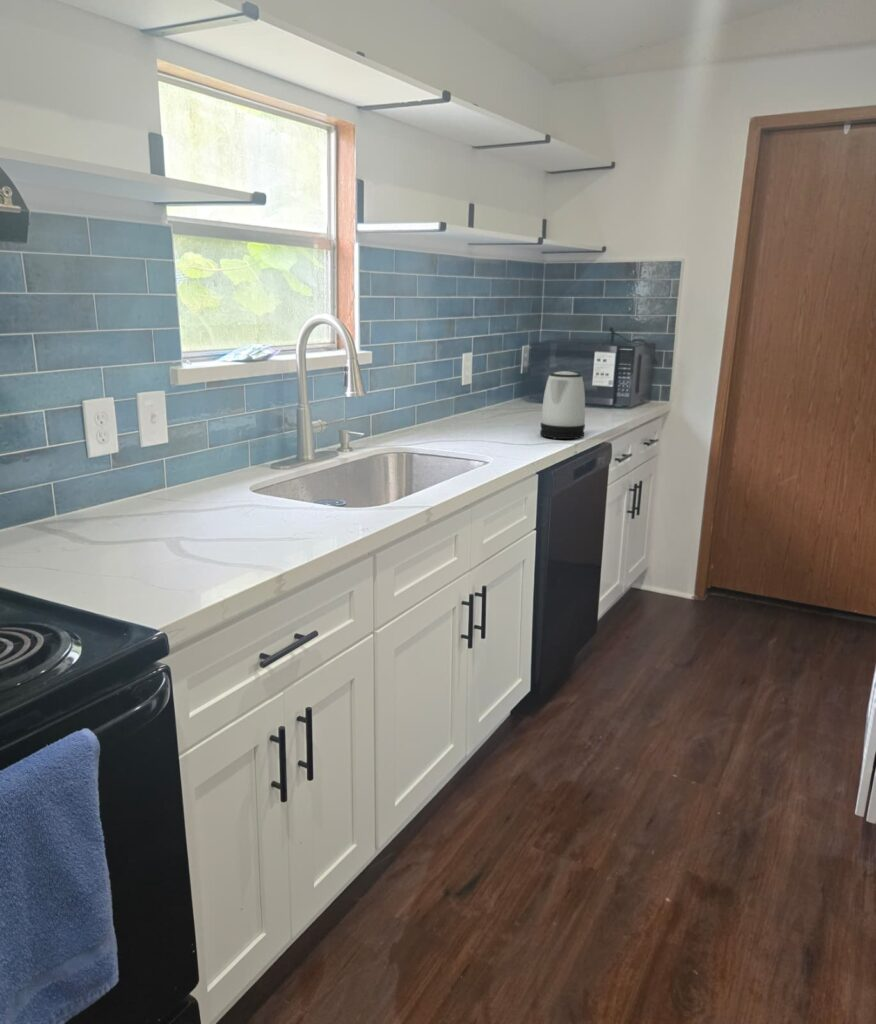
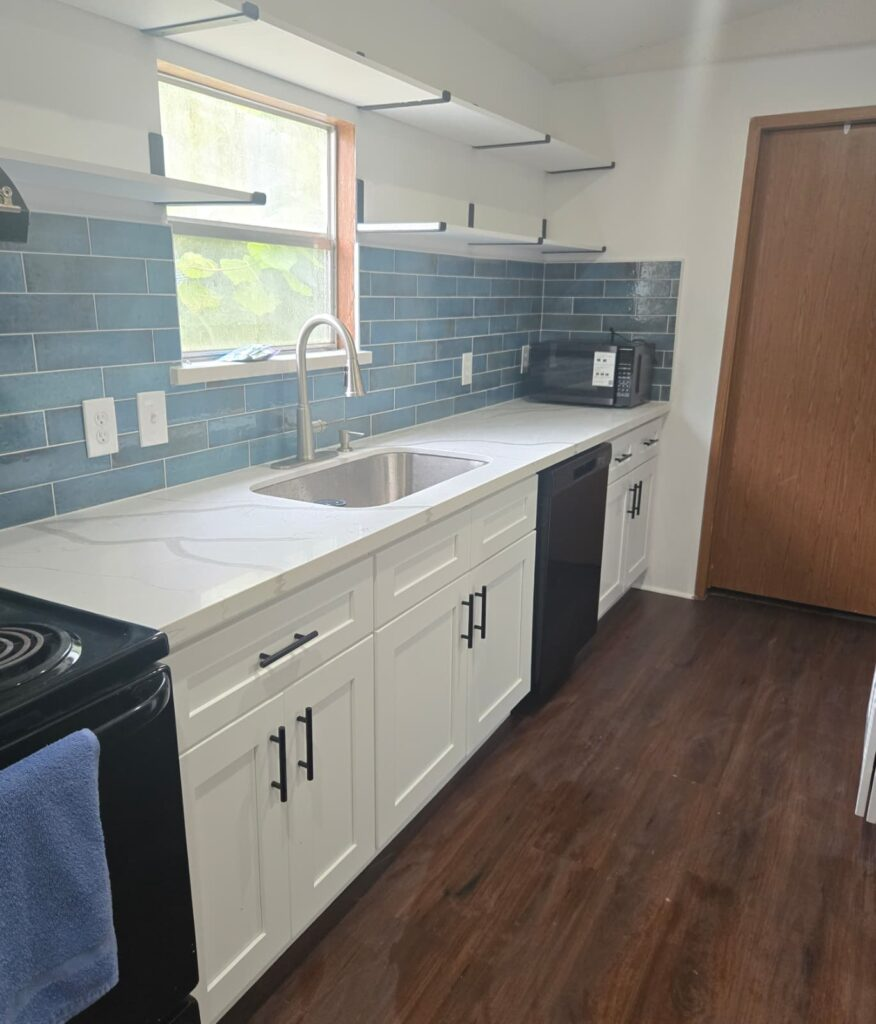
- kettle (566, 403)
